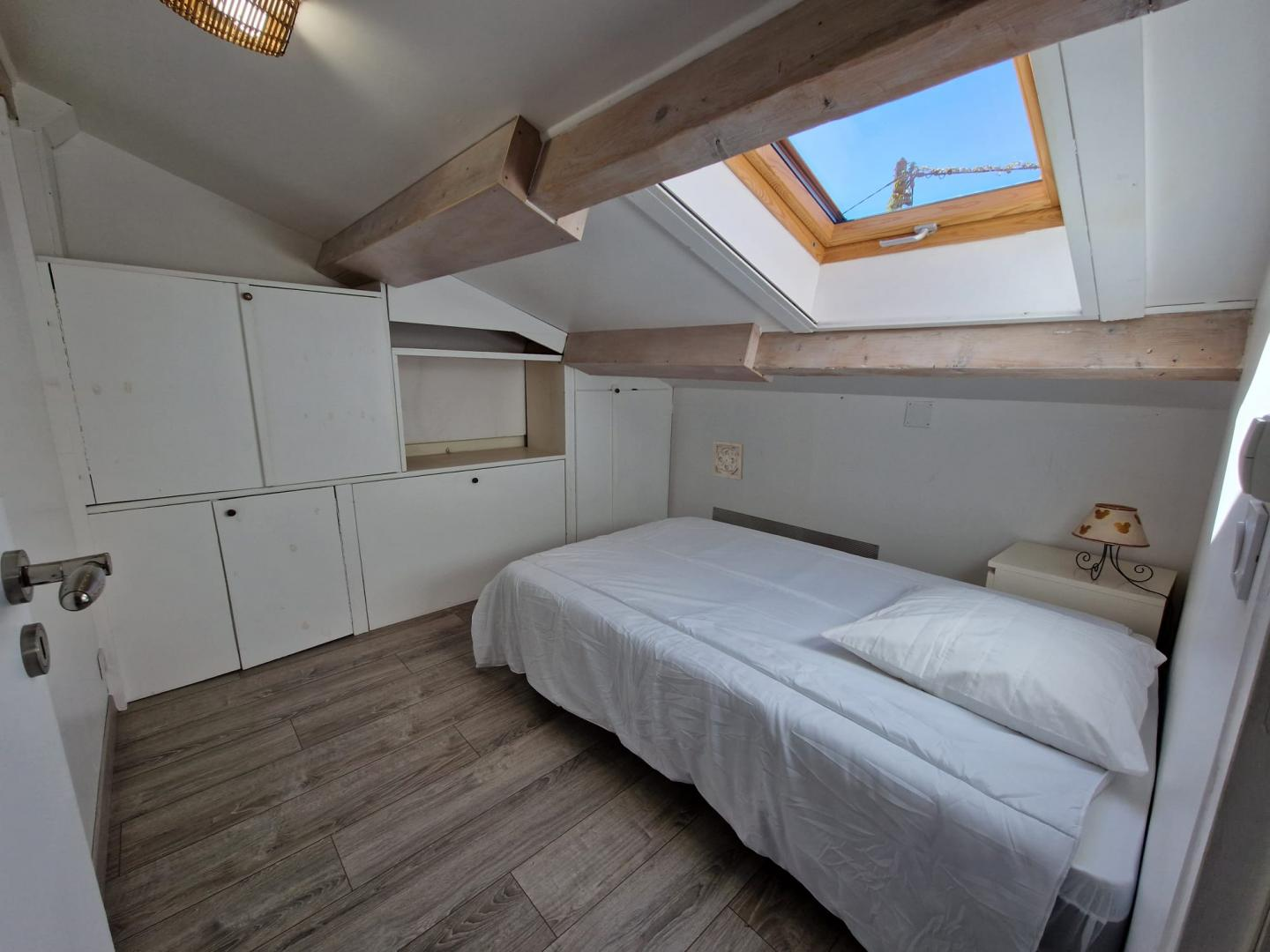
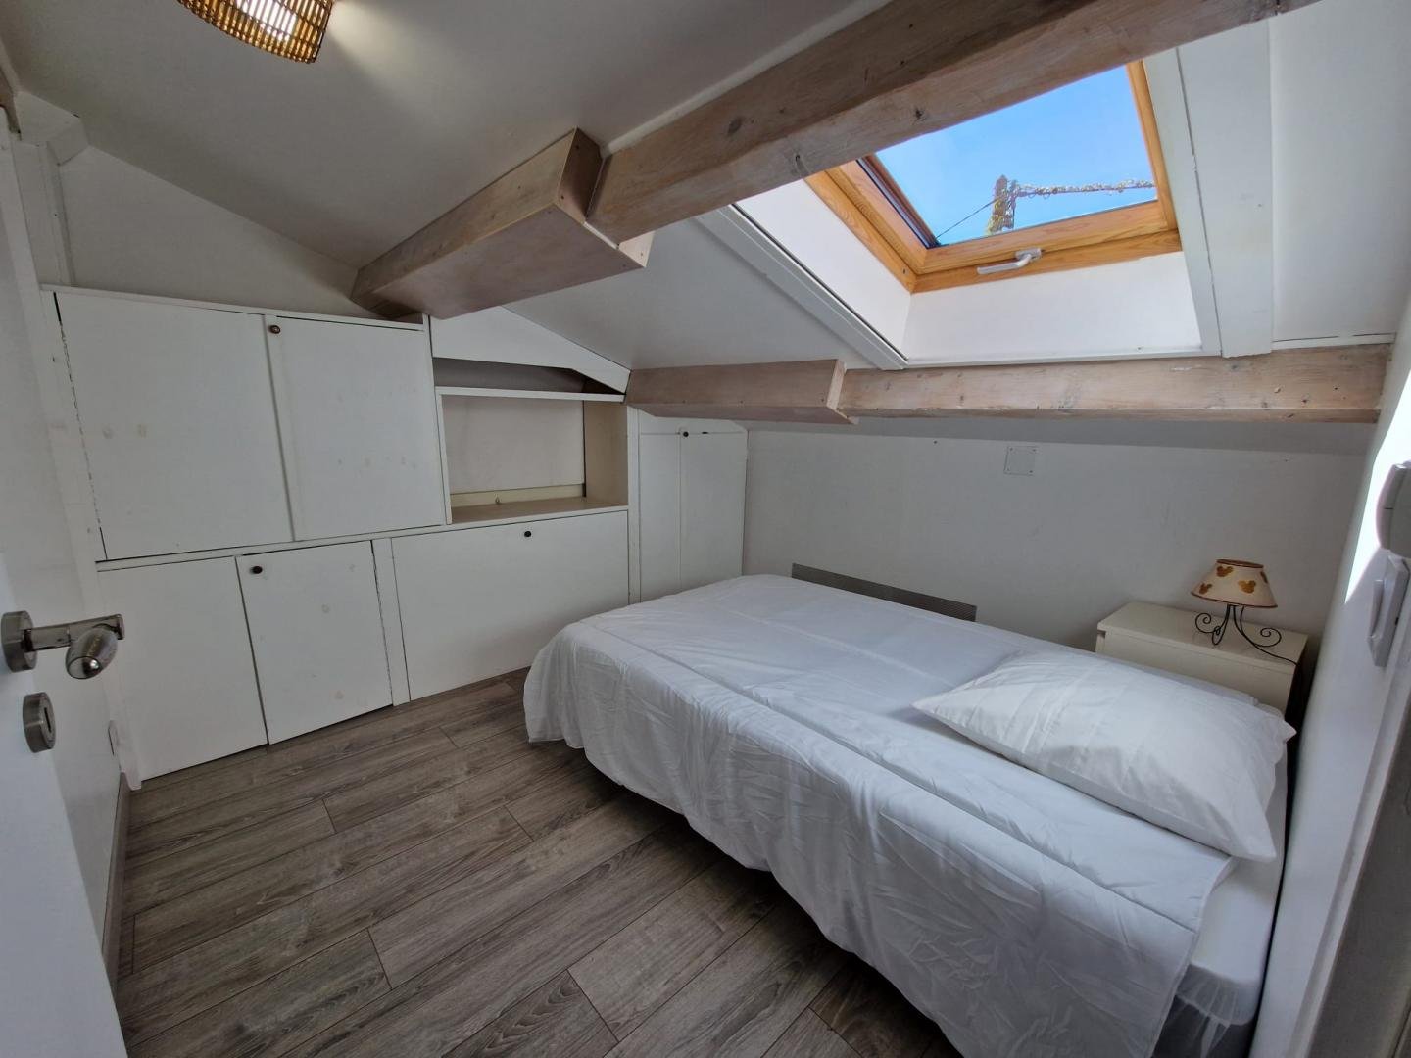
- wall ornament (728, 460)
